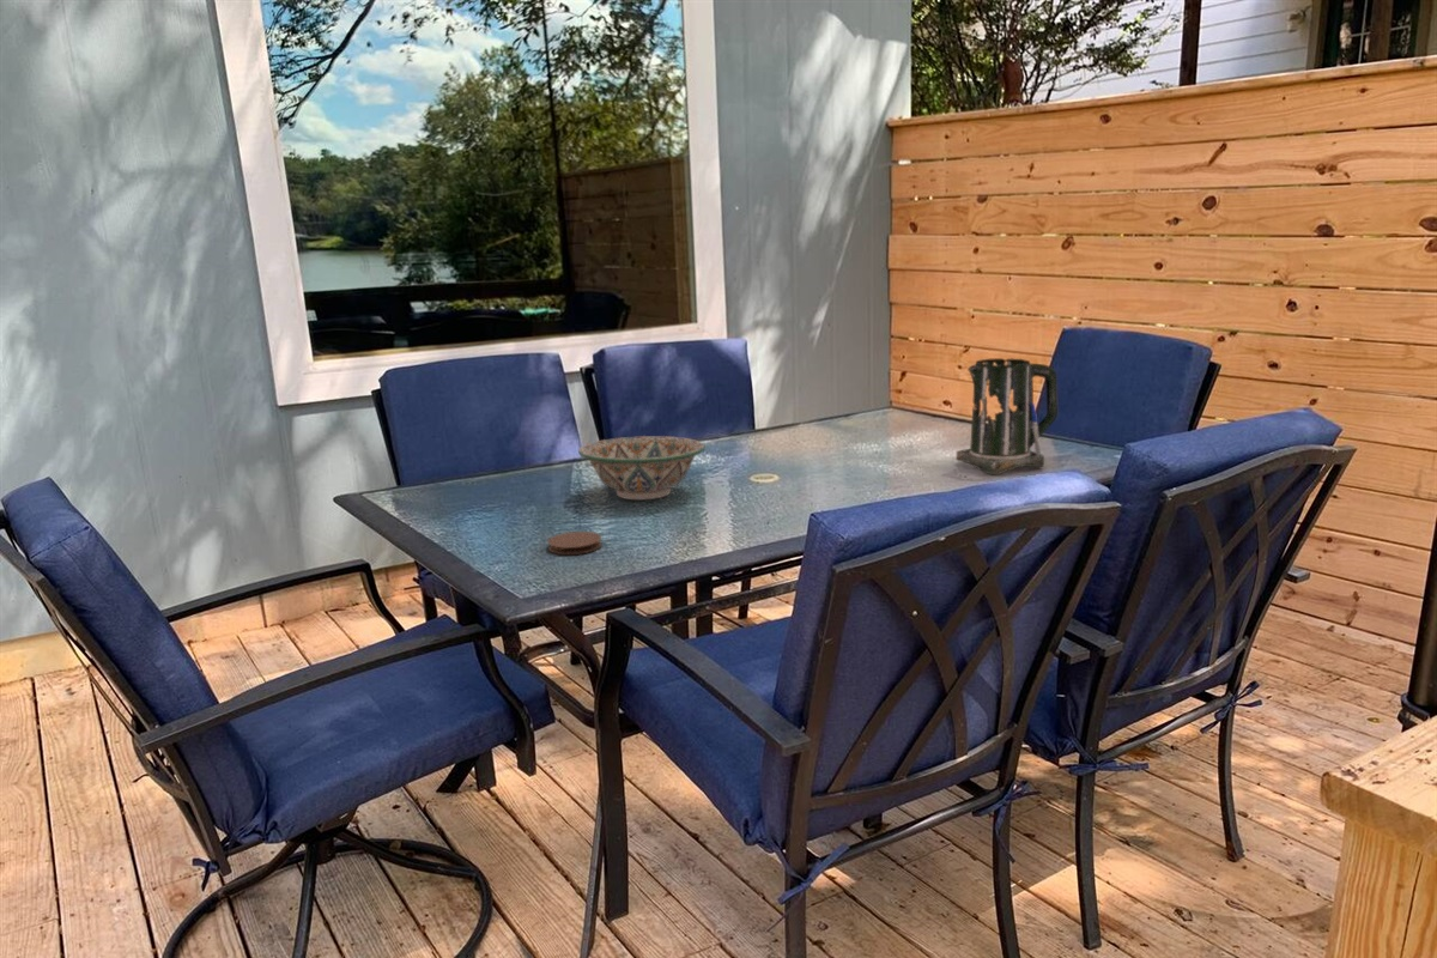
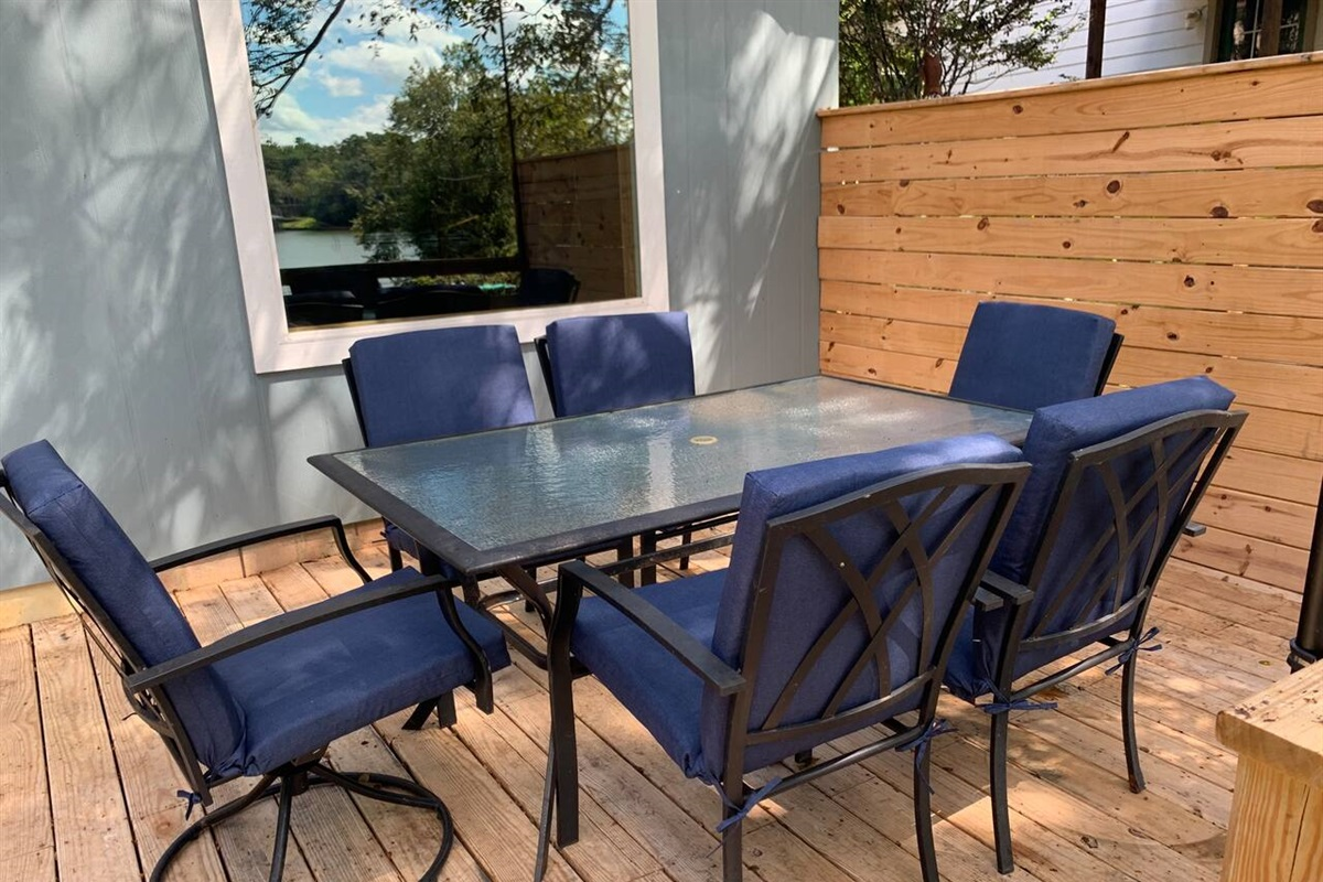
- pitcher (1004, 413)
- decorative bowl (643, 469)
- coaster (575, 542)
